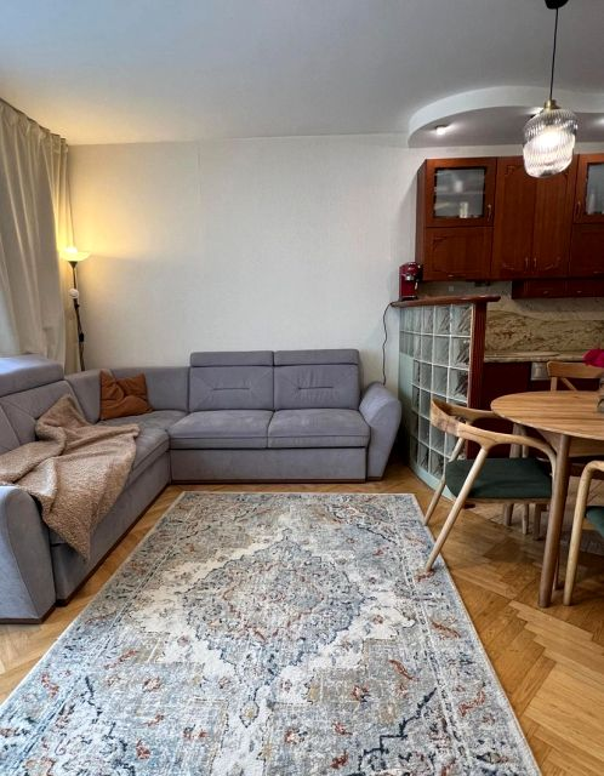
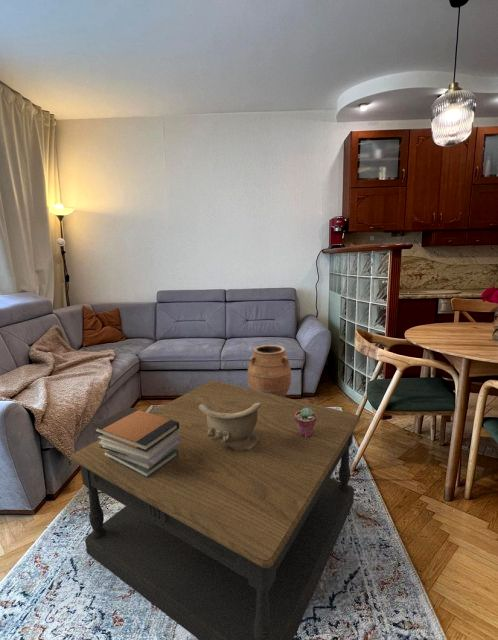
+ vase (269, 378)
+ potted succulent (305, 420)
+ coffee table (229, 480)
+ decorative bowl (231, 422)
+ book stack (139, 439)
